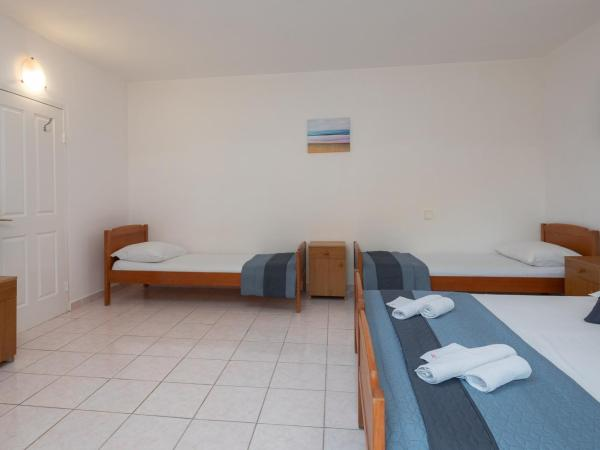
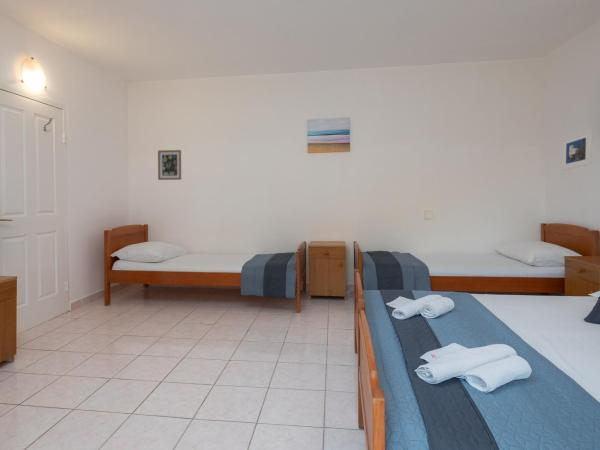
+ wall art (169, 165)
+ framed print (576, 151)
